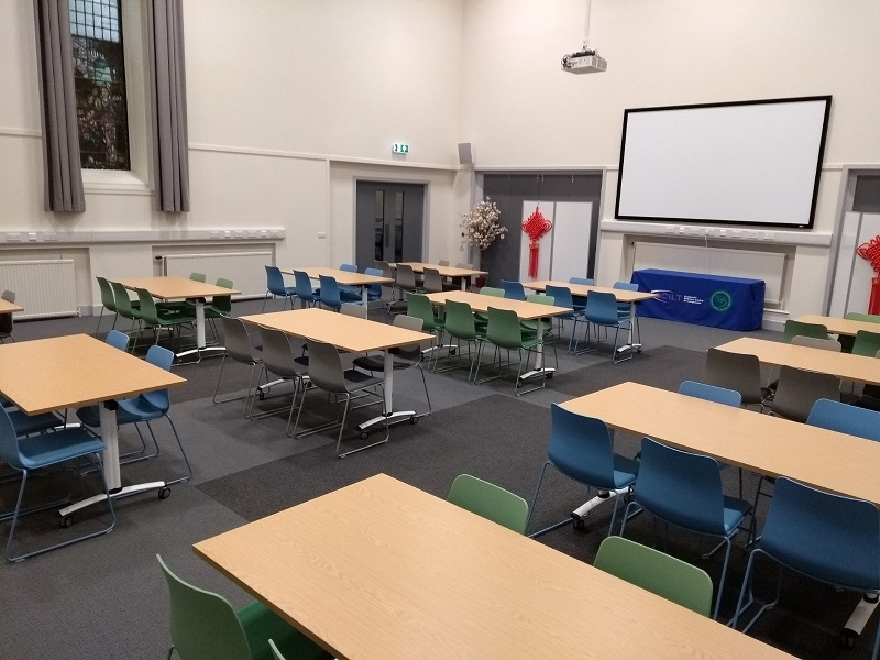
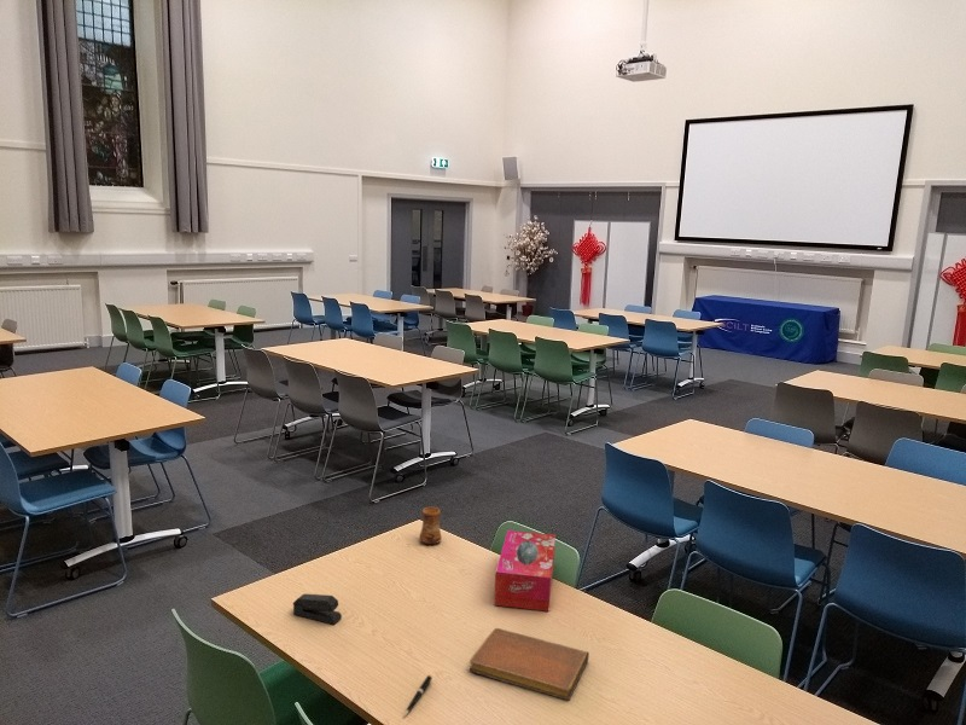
+ cup (430, 526)
+ notebook (529, 660)
+ pen (417, 695)
+ stapler (316, 605)
+ tissue box (526, 568)
